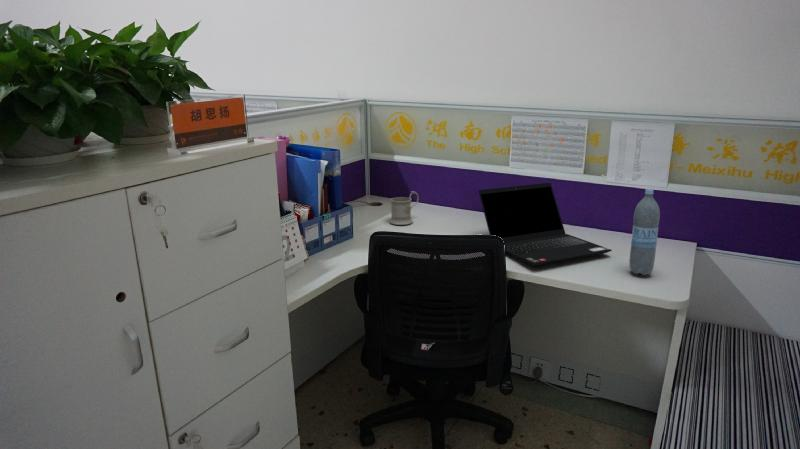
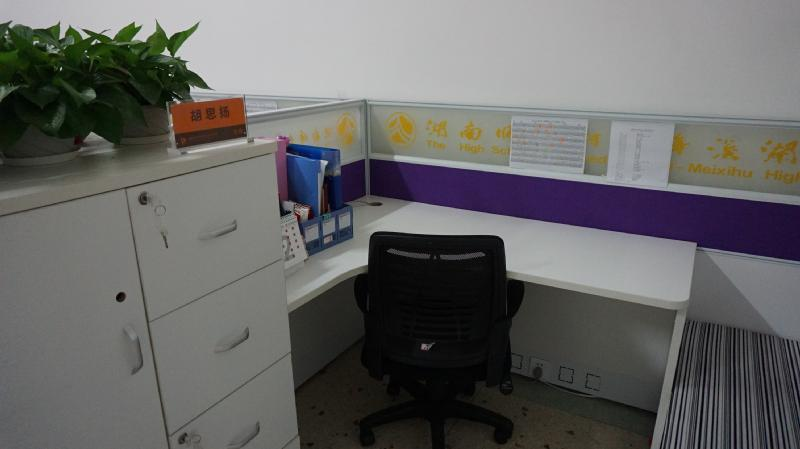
- mug (405, 207)
- water bottle (644, 232)
- laptop computer (543, 221)
